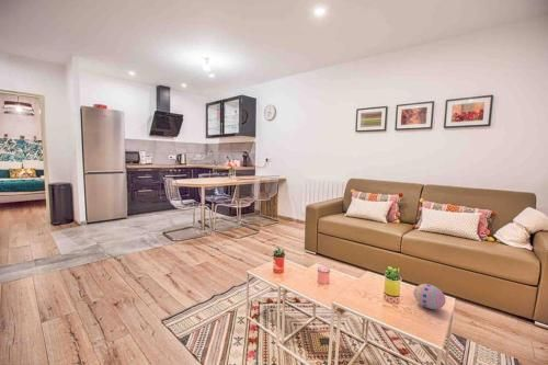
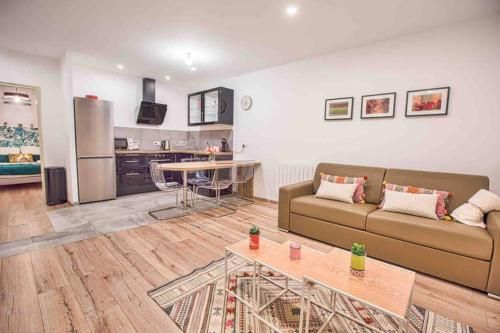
- decorative egg (429, 296)
